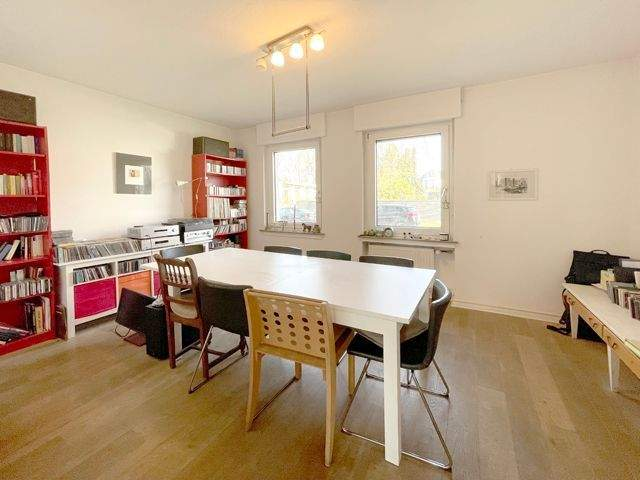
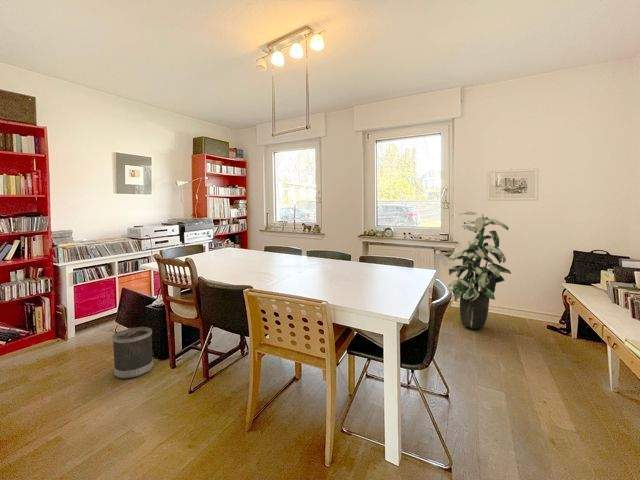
+ wastebasket (133, 351)
+ indoor plant (474, 269)
